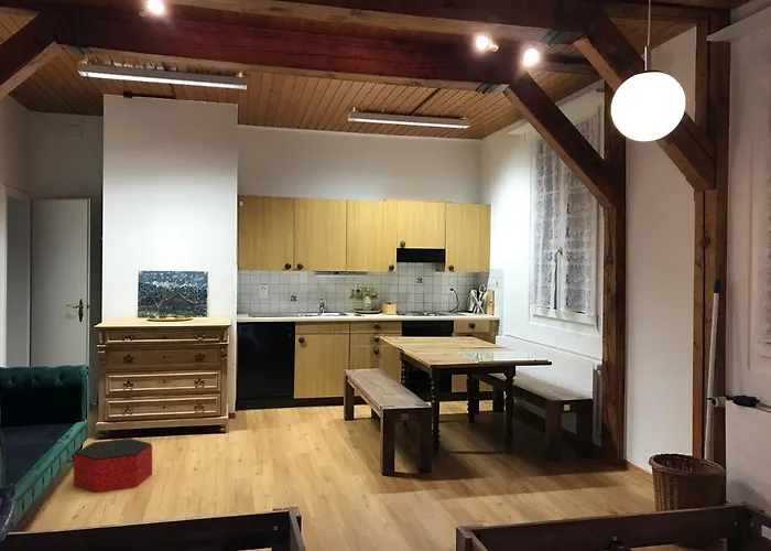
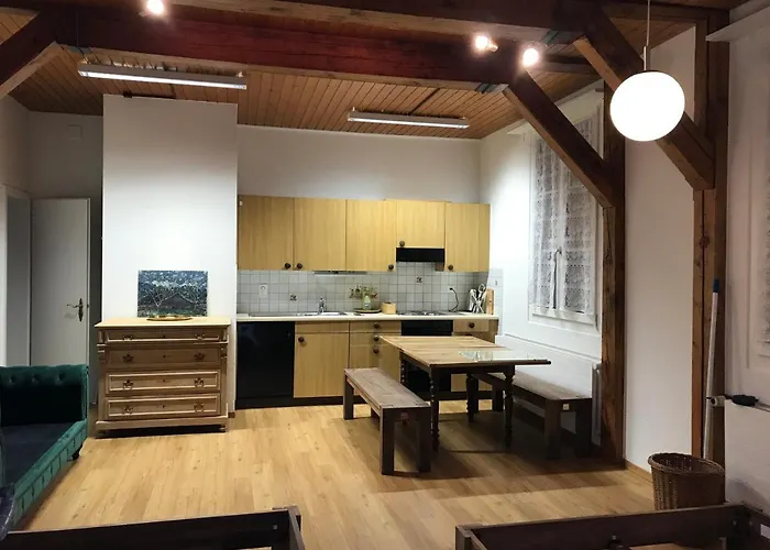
- ottoman (113, 463)
